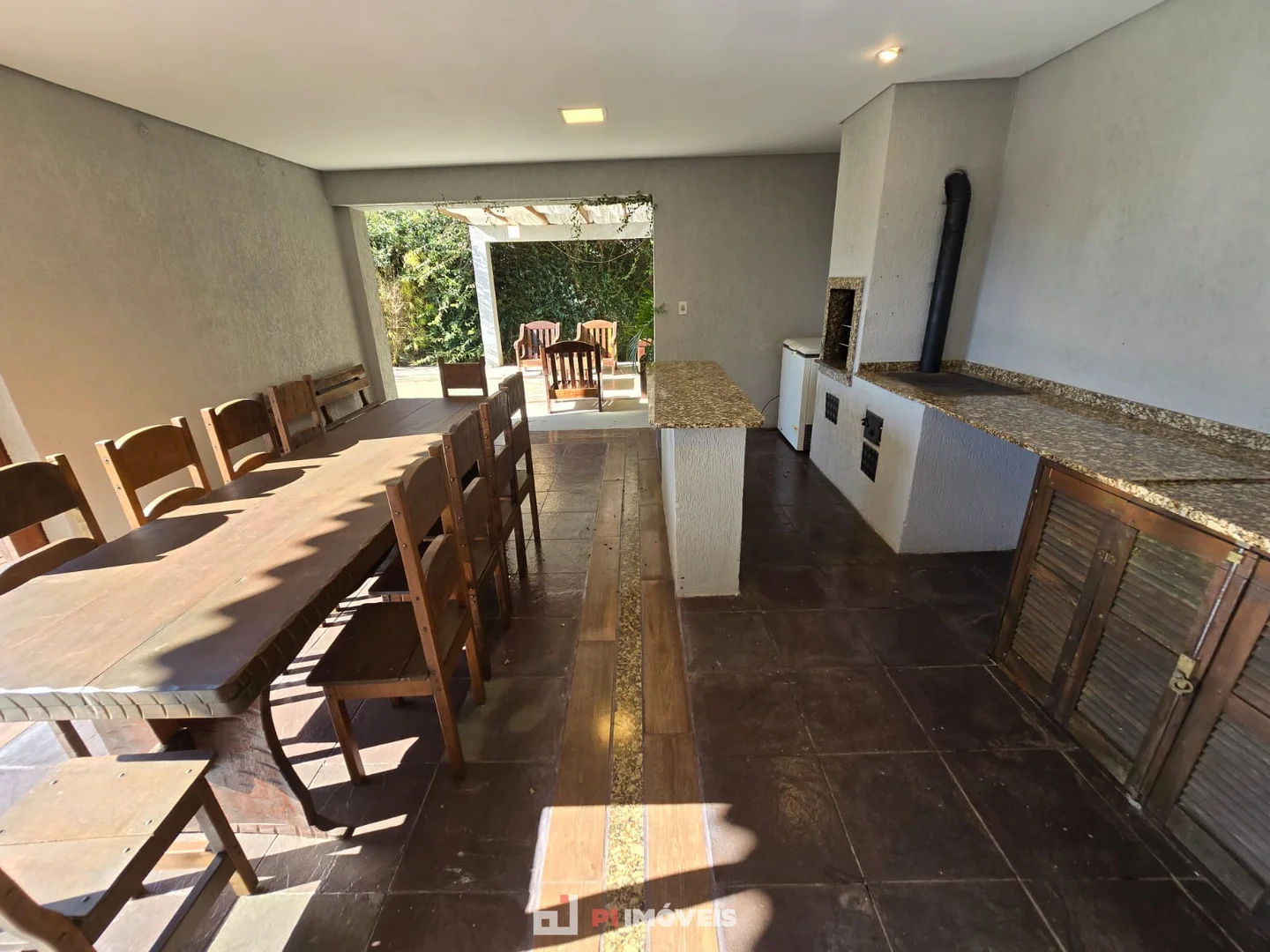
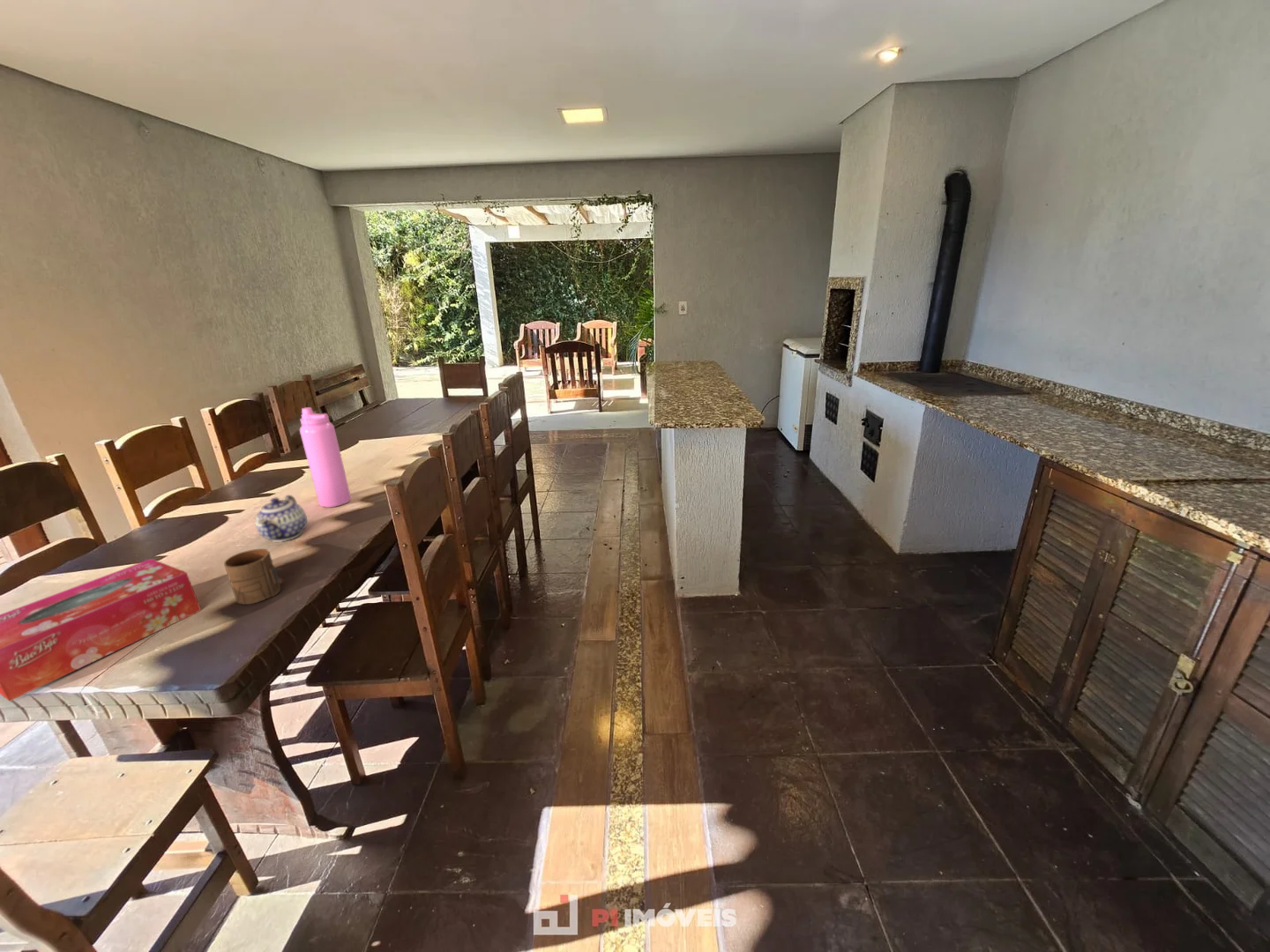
+ tissue box (90, 620)
+ teapot (280, 517)
+ water bottle (324, 457)
+ cup (254, 576)
